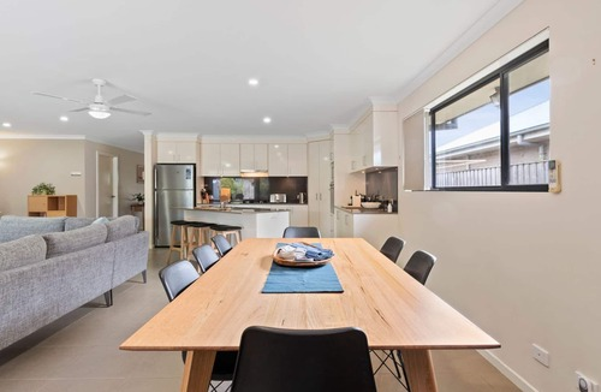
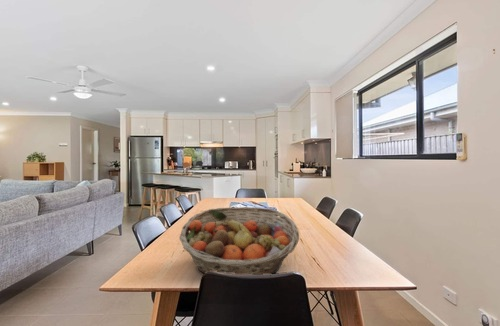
+ fruit basket (239, 238)
